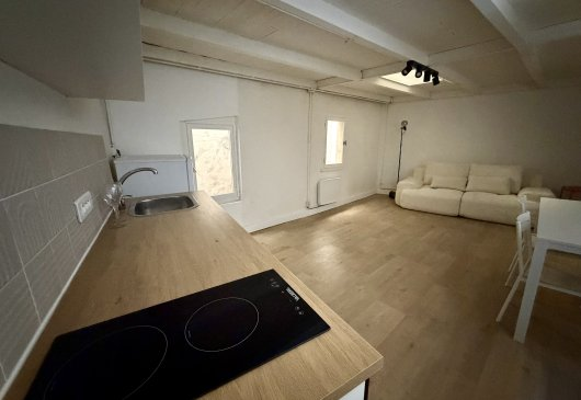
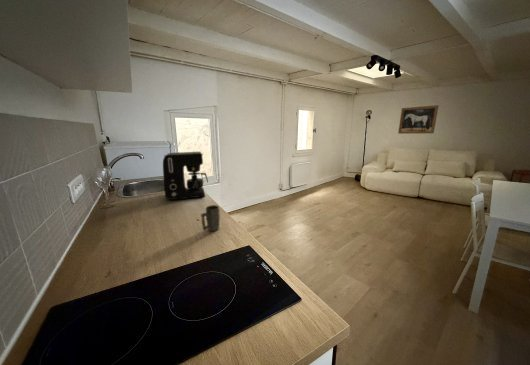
+ mug (210, 219)
+ wall art (417, 120)
+ coffee maker (188, 174)
